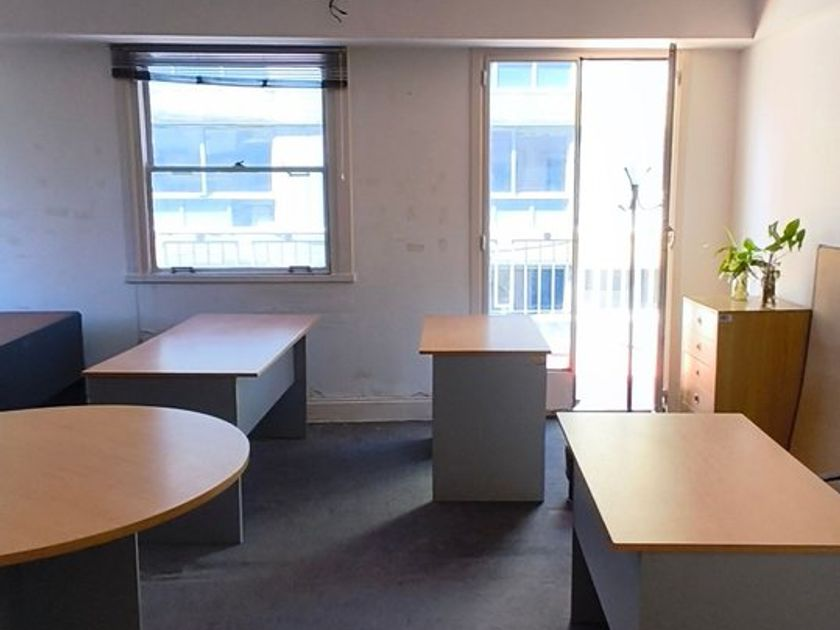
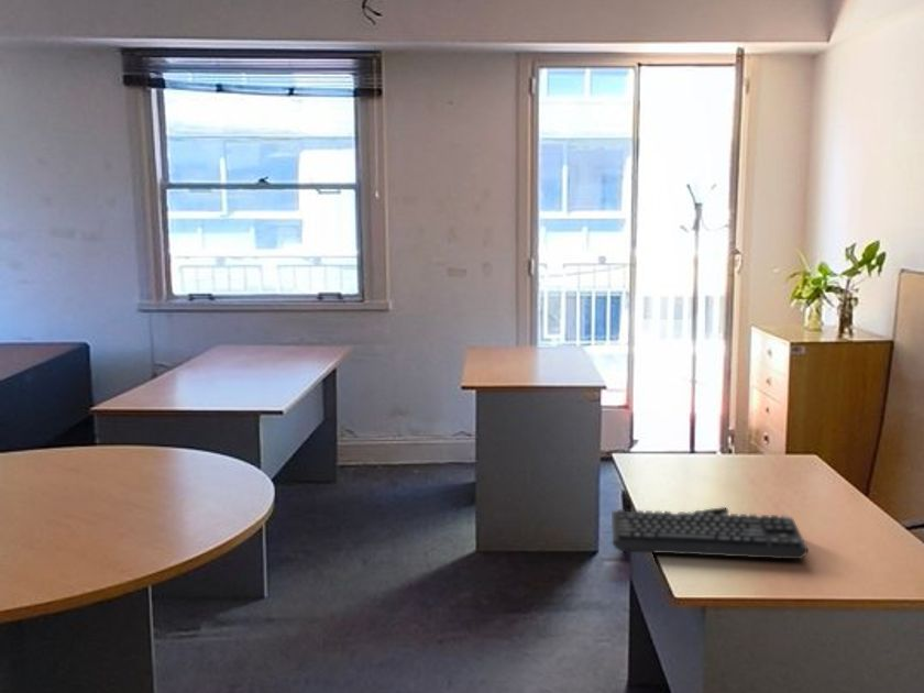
+ keyboard (702, 526)
